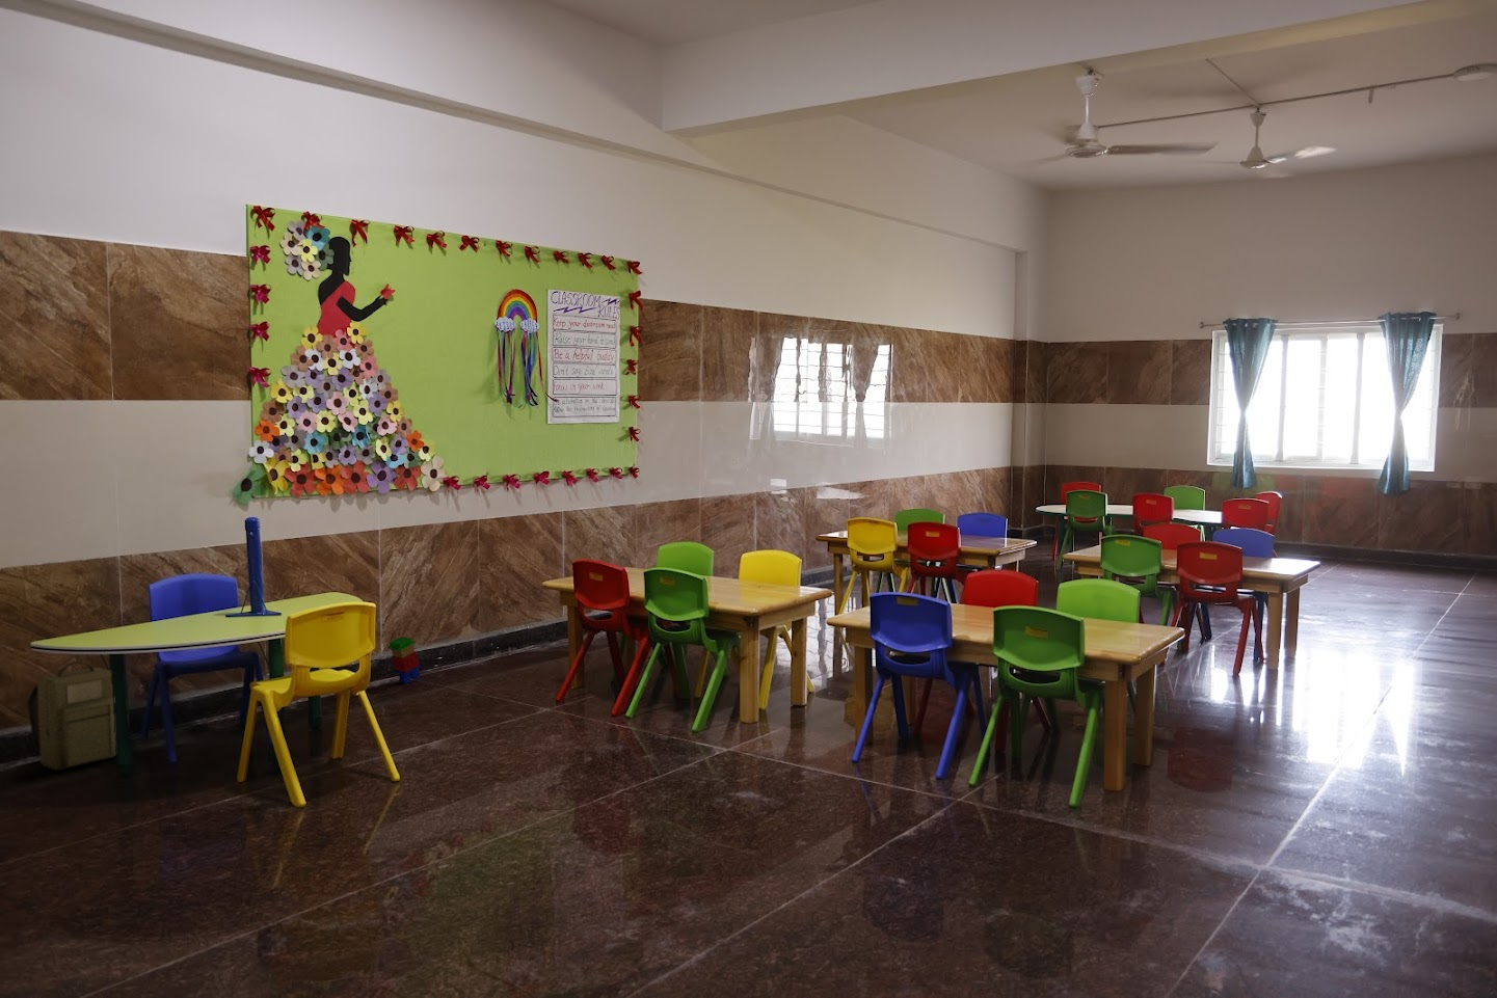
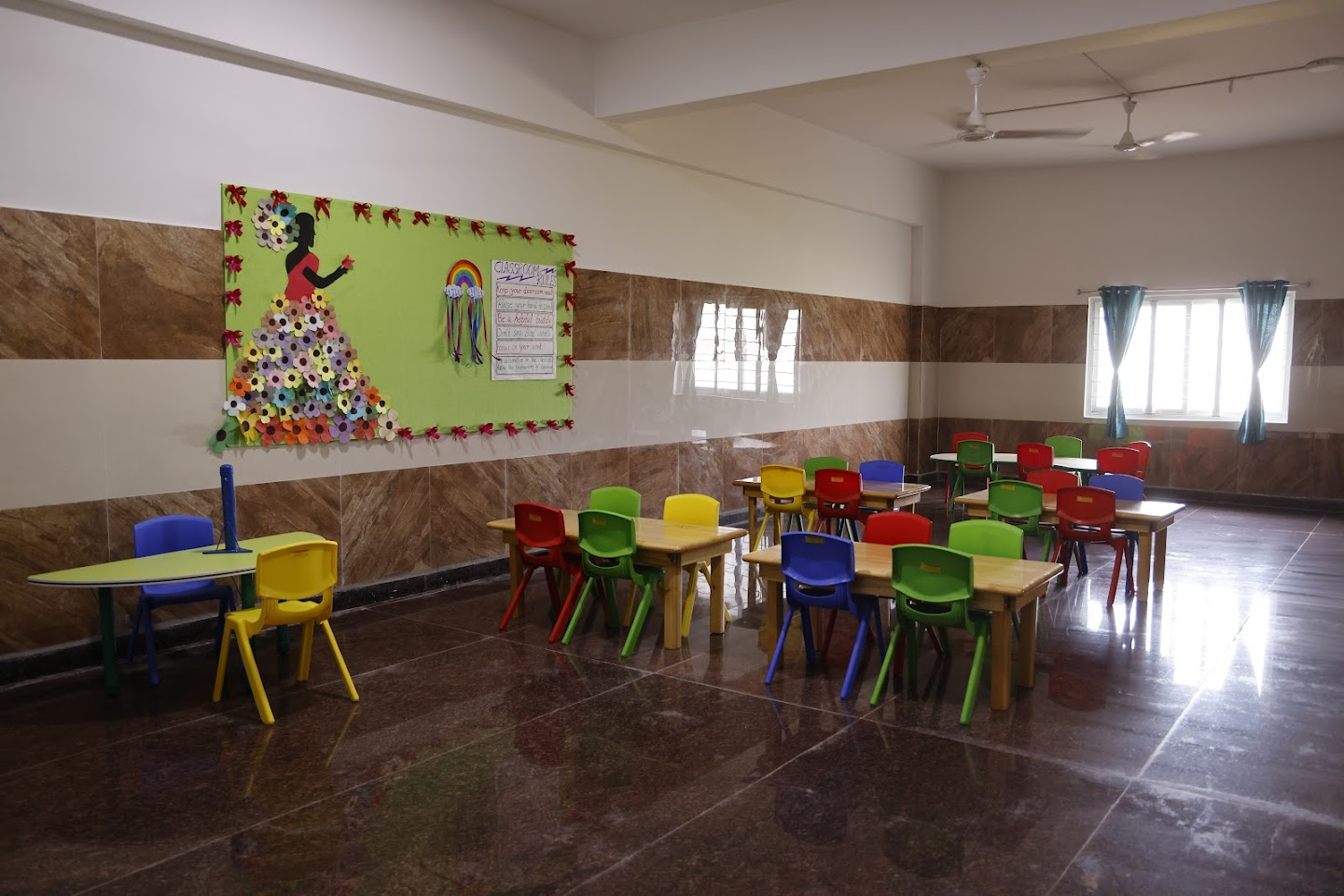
- backpack (70, 711)
- stacking toy (405, 659)
